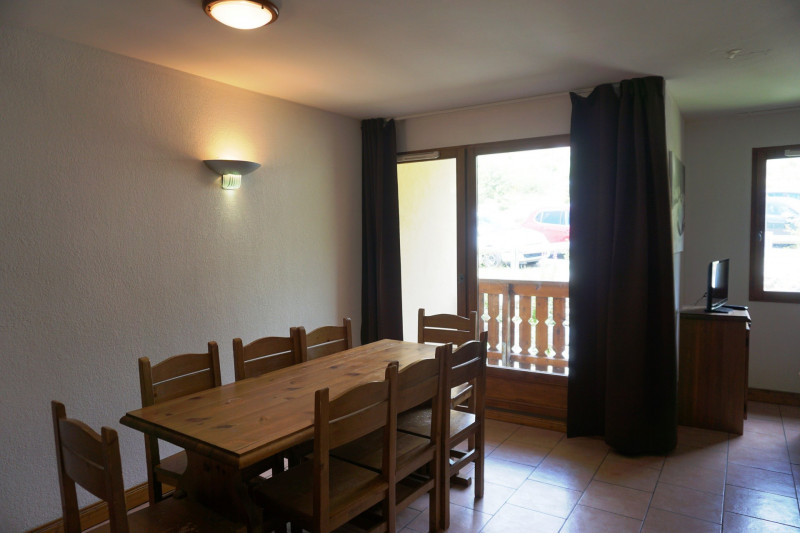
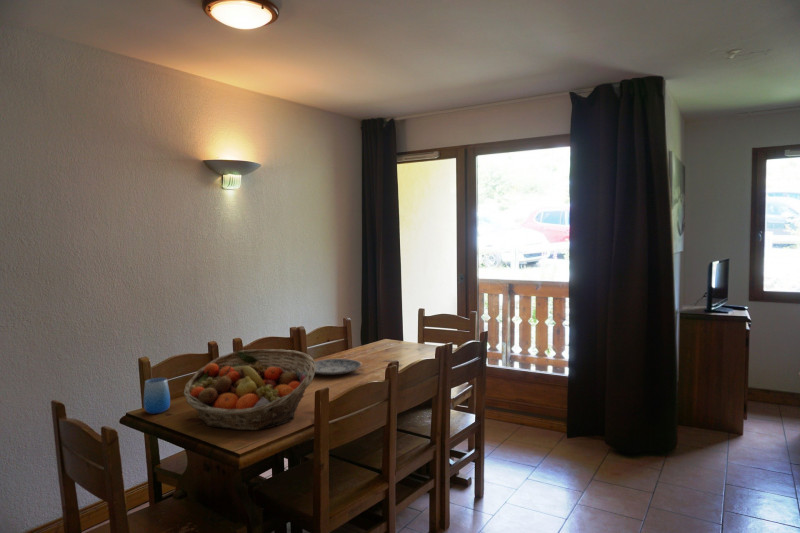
+ fruit basket (251, 387)
+ cup (156, 395)
+ plate (333, 368)
